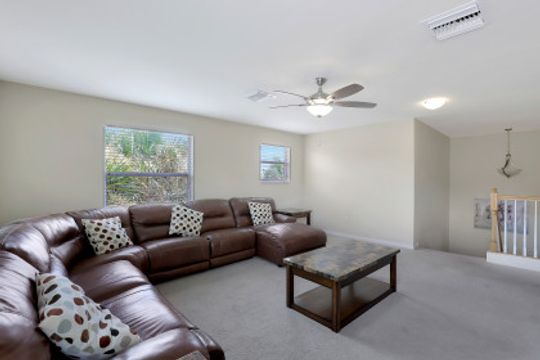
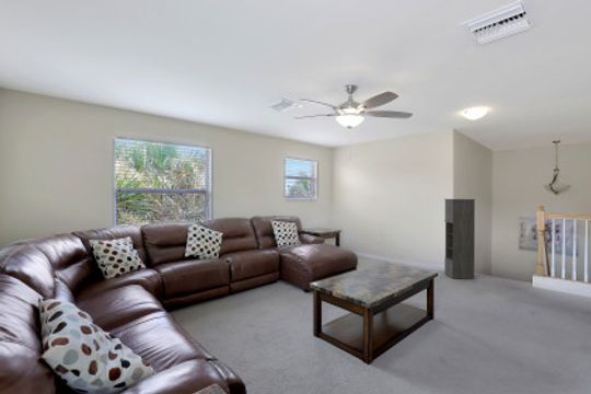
+ storage cabinet (459, 237)
